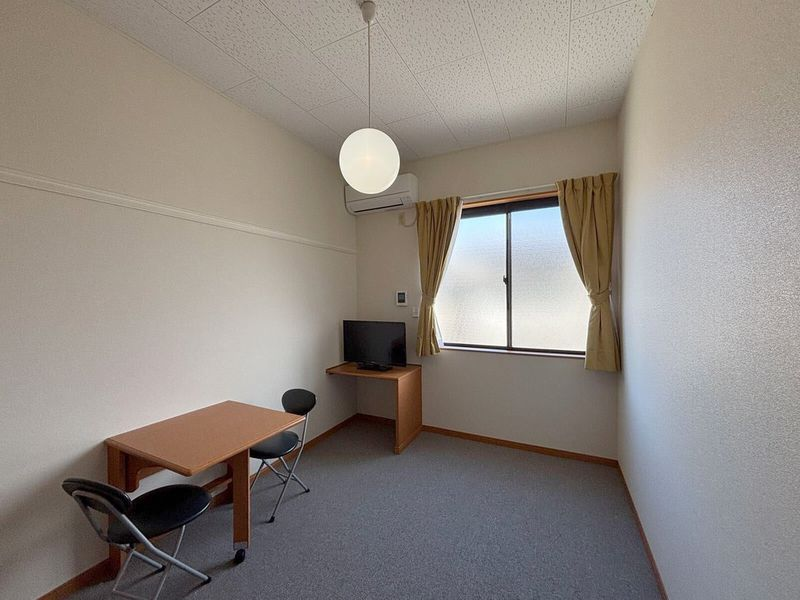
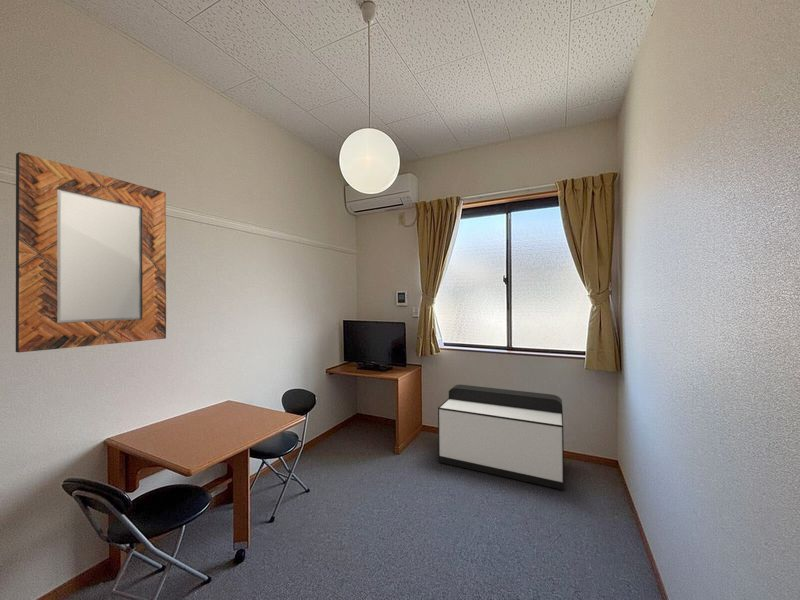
+ storage bench (500, 426)
+ home mirror (102, 260)
